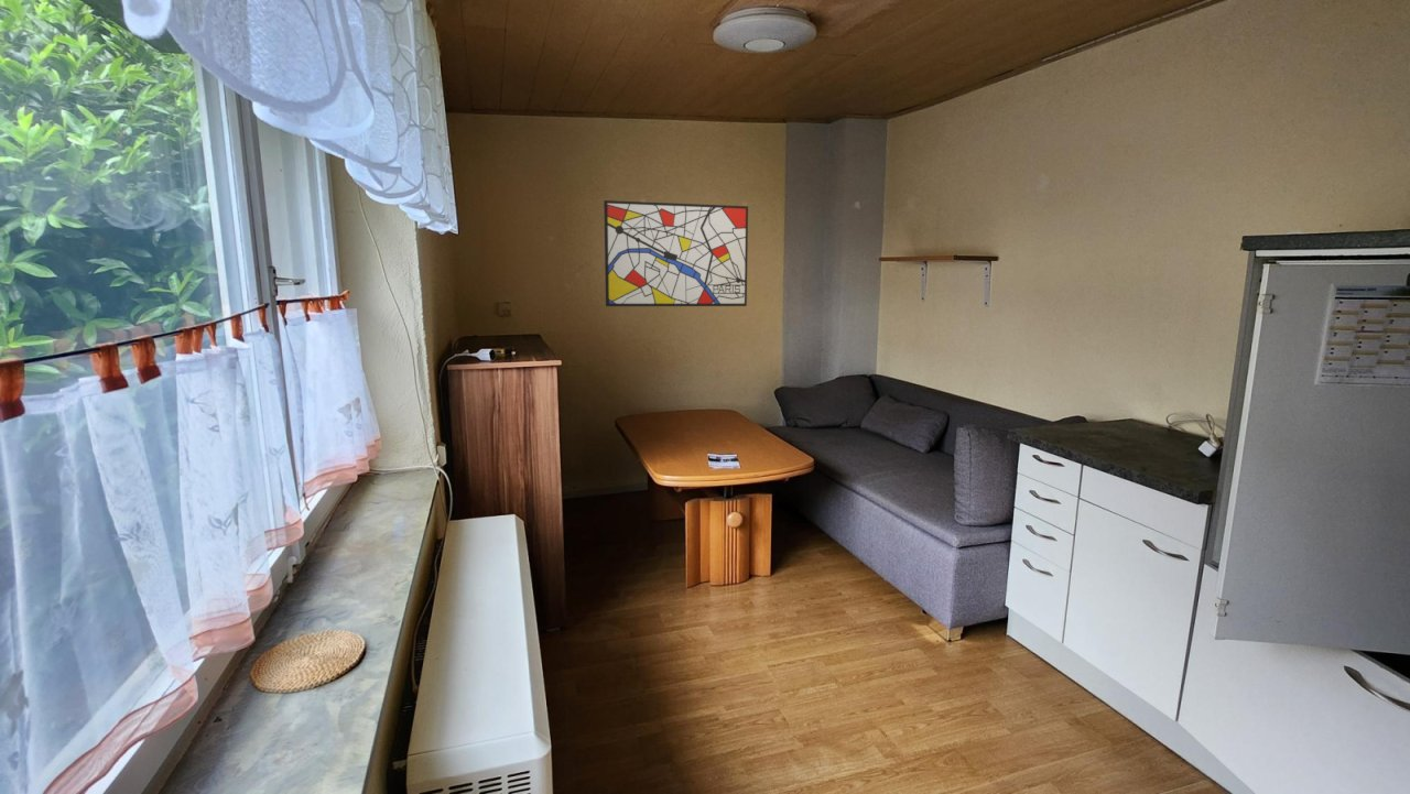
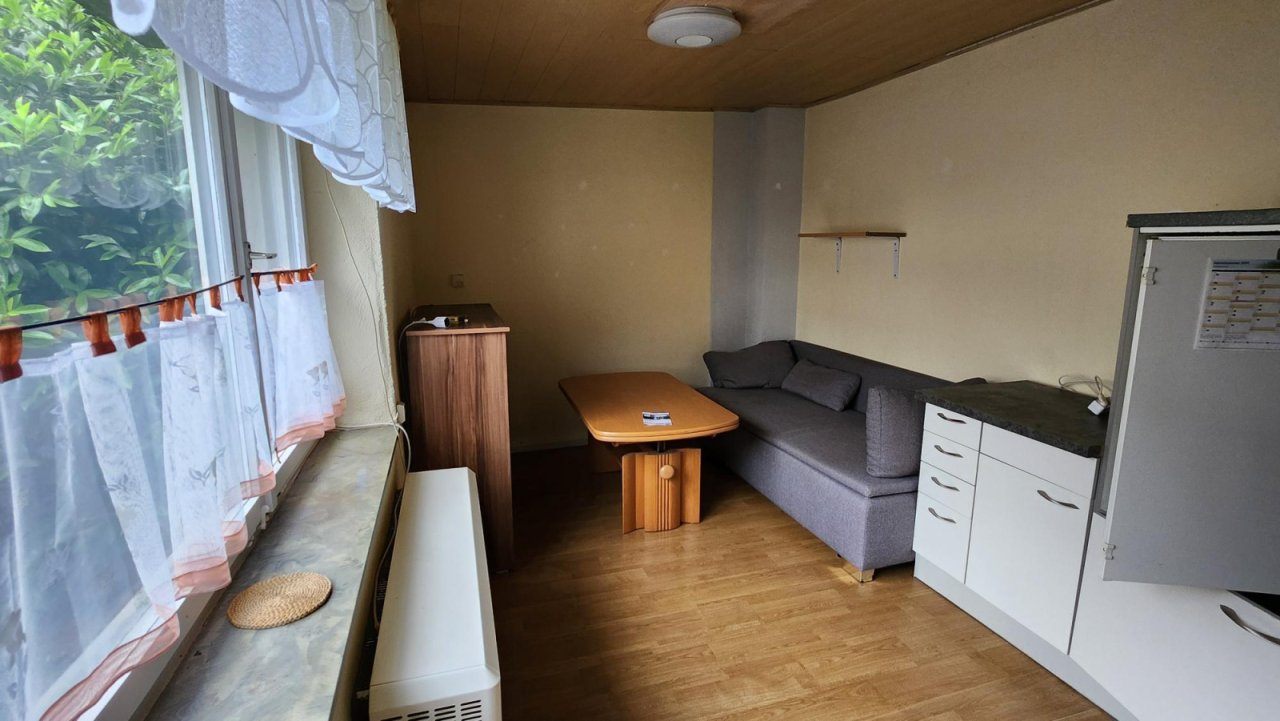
- wall art (677, 255)
